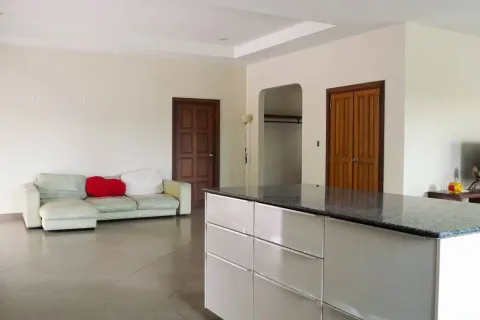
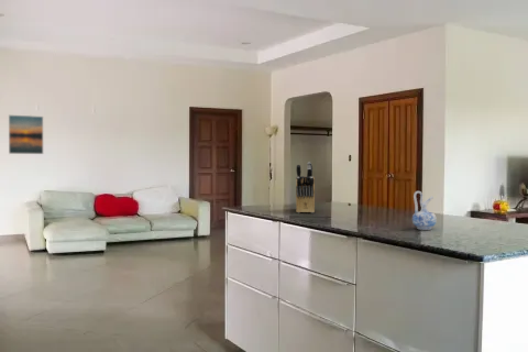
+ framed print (25, 134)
+ knife block (305, 186)
+ ceramic pitcher (424, 209)
